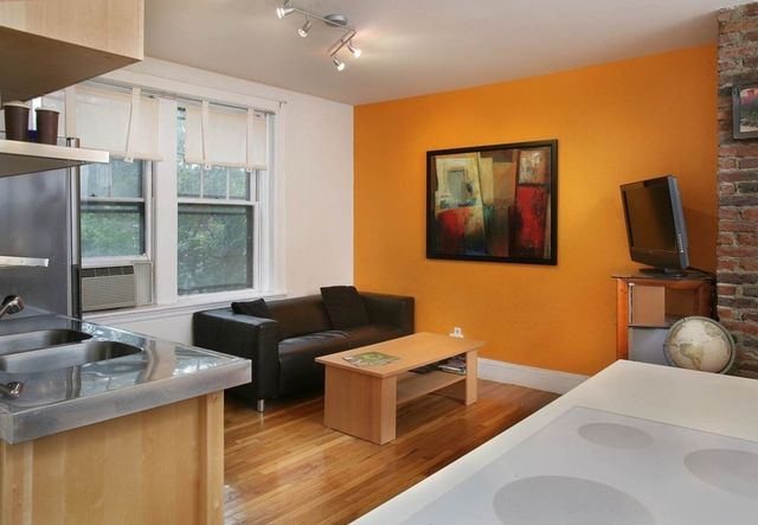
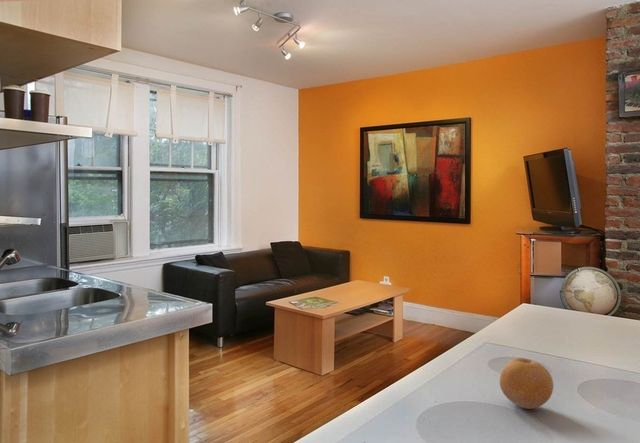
+ fruit (525, 383)
